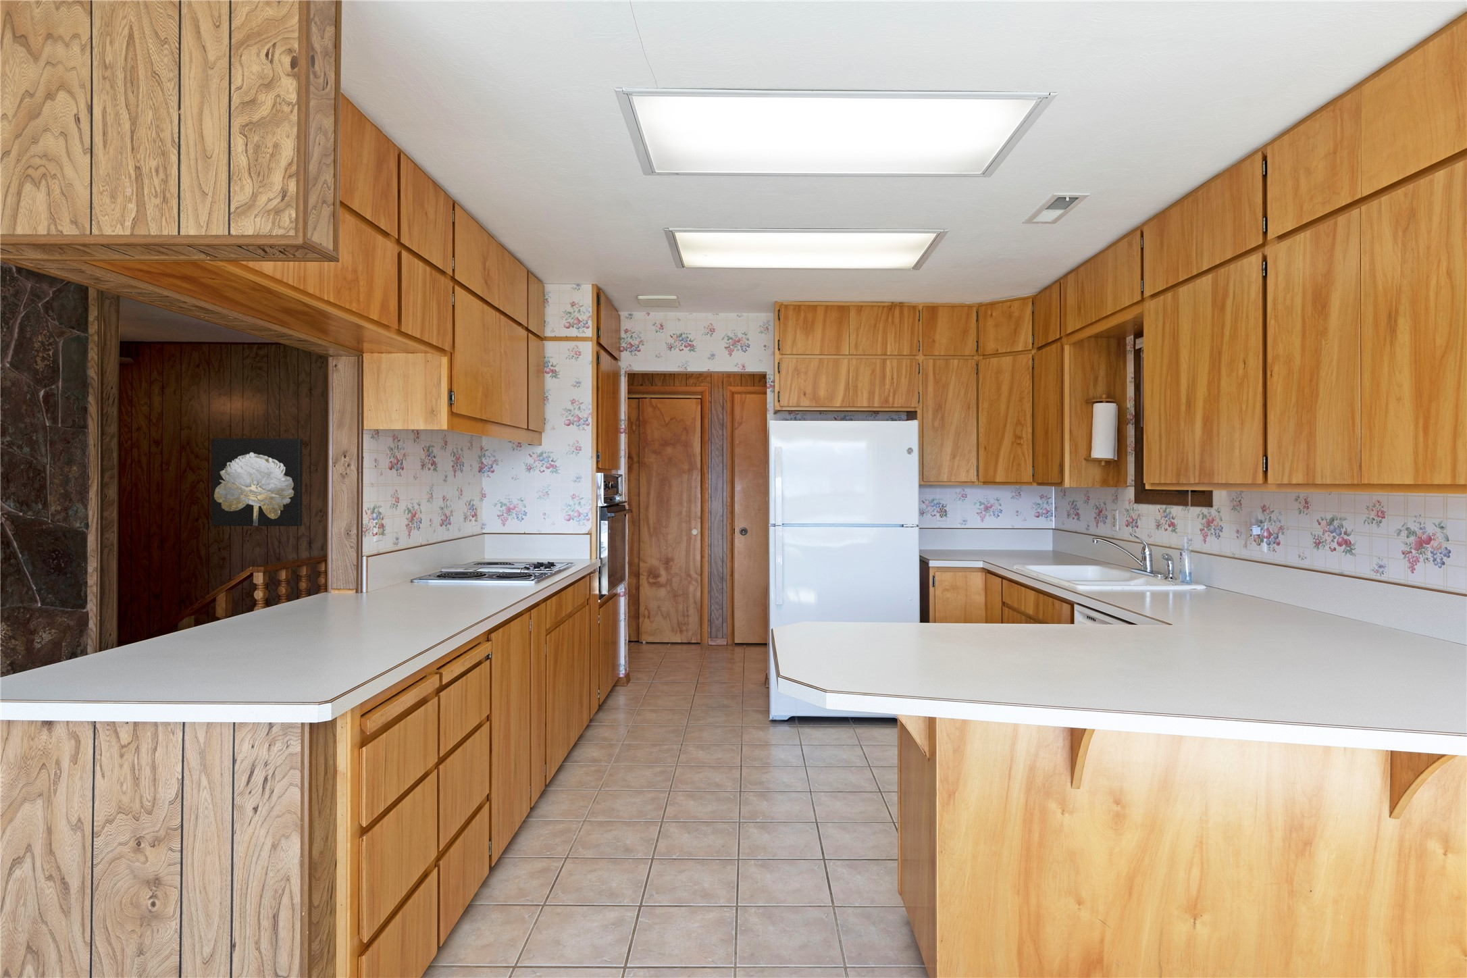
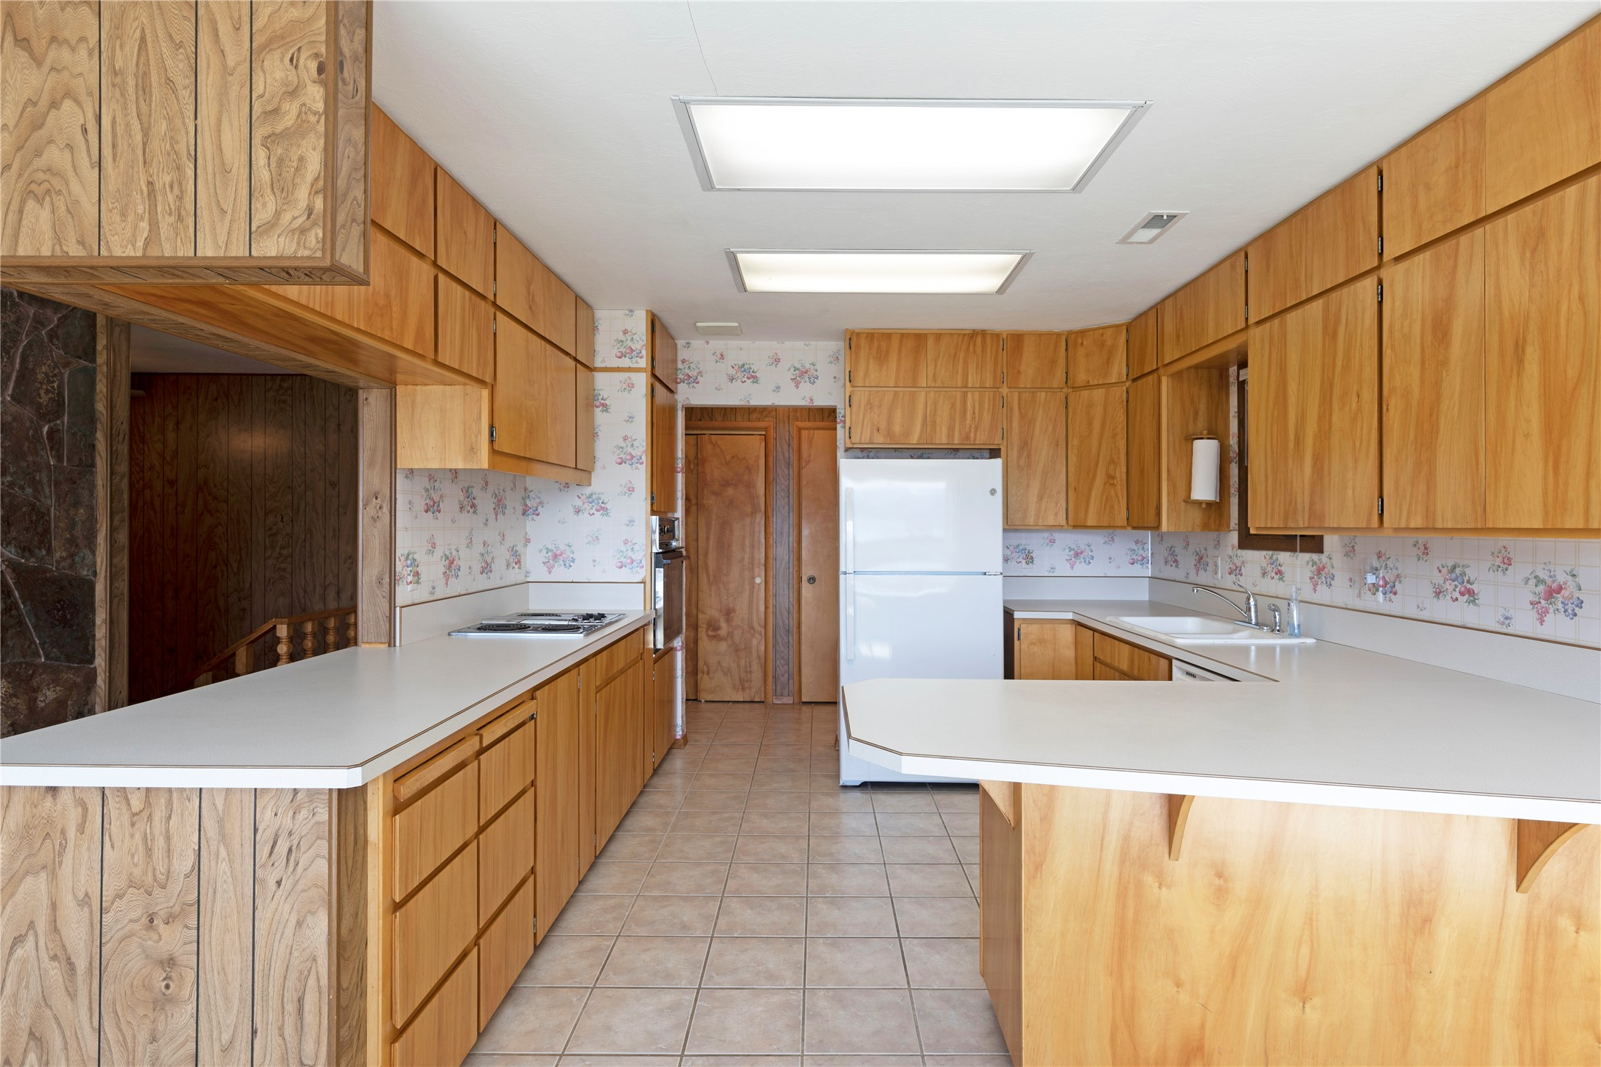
- wall art (257, 481)
